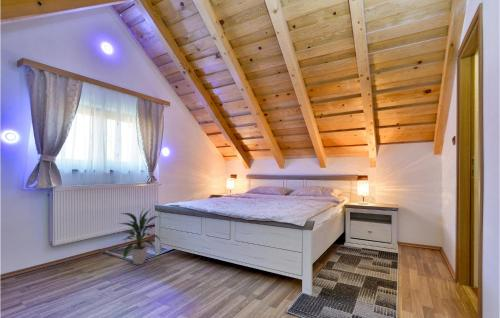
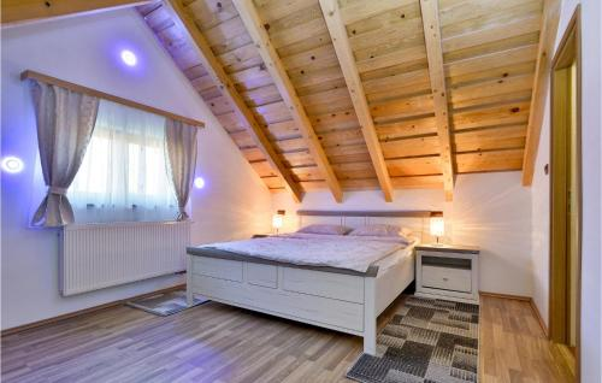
- indoor plant (137, 235)
